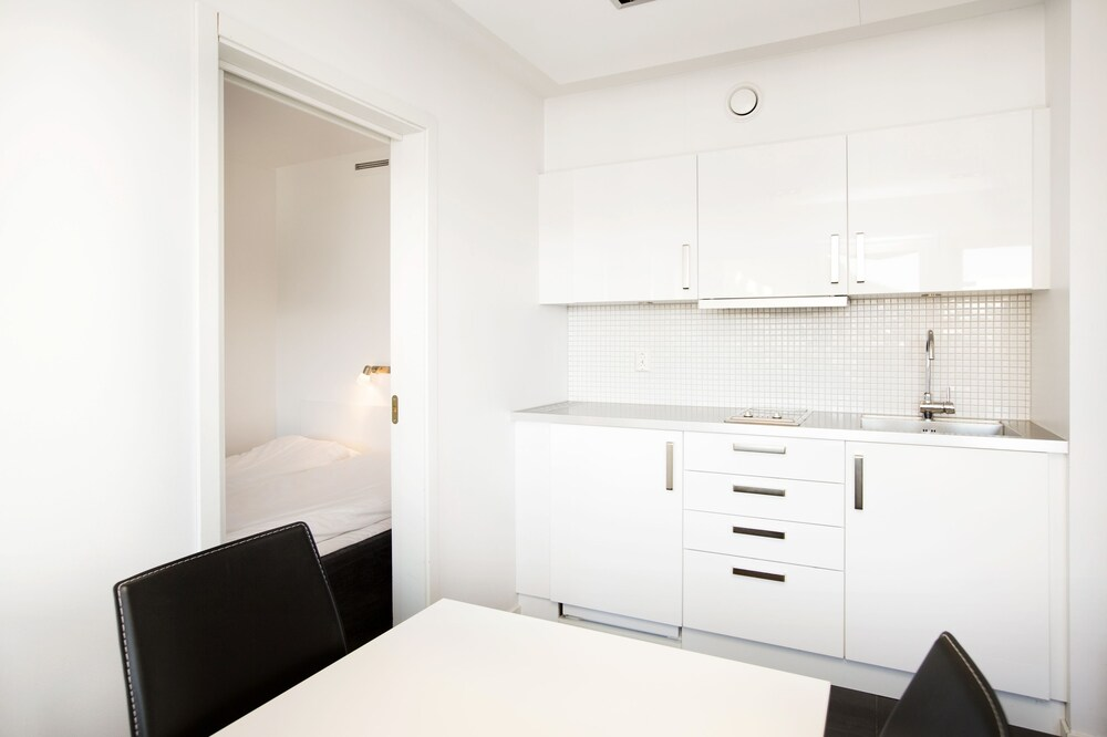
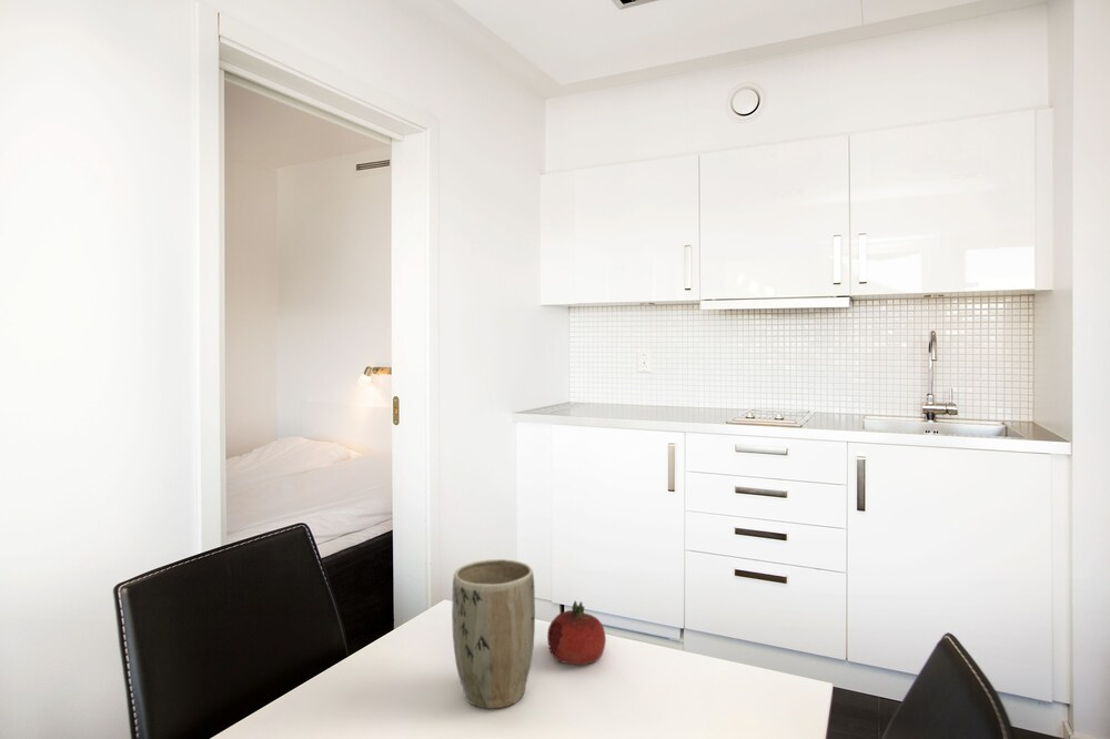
+ plant pot (494, 631)
+ fruit (576, 629)
